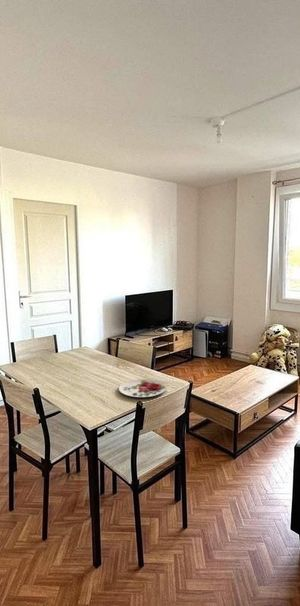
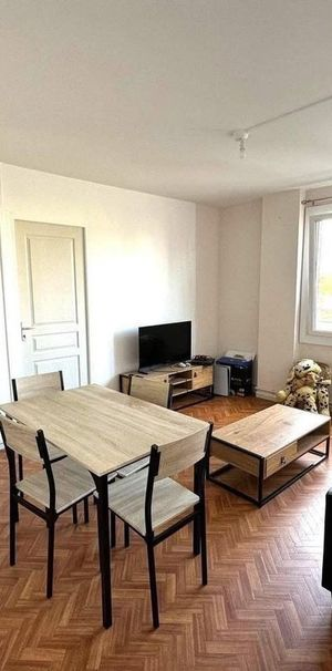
- plate (142, 387)
